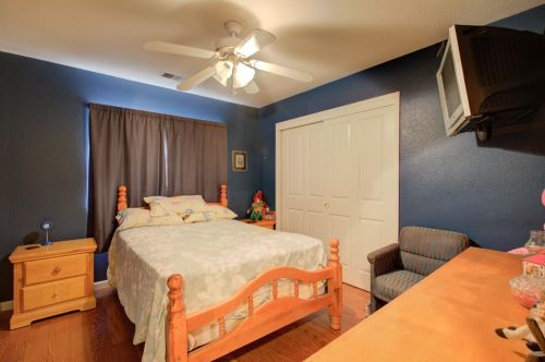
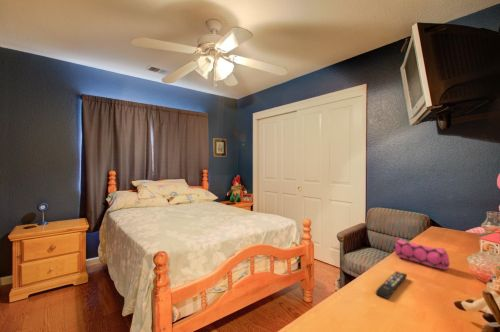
+ pencil case (420, 252)
+ remote control (392, 283)
